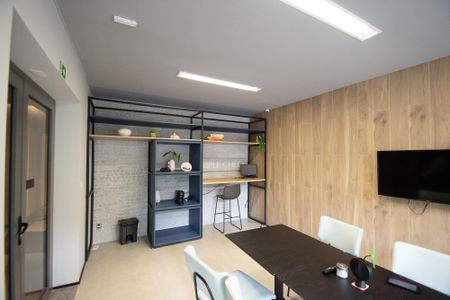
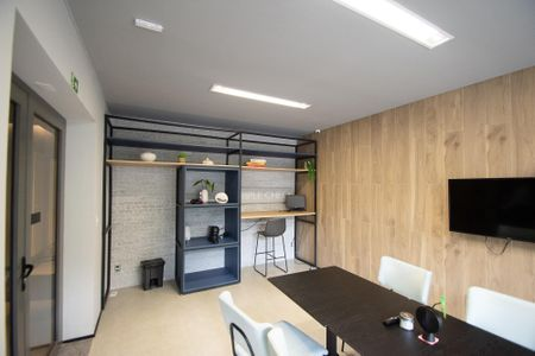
- smartphone (402, 284)
